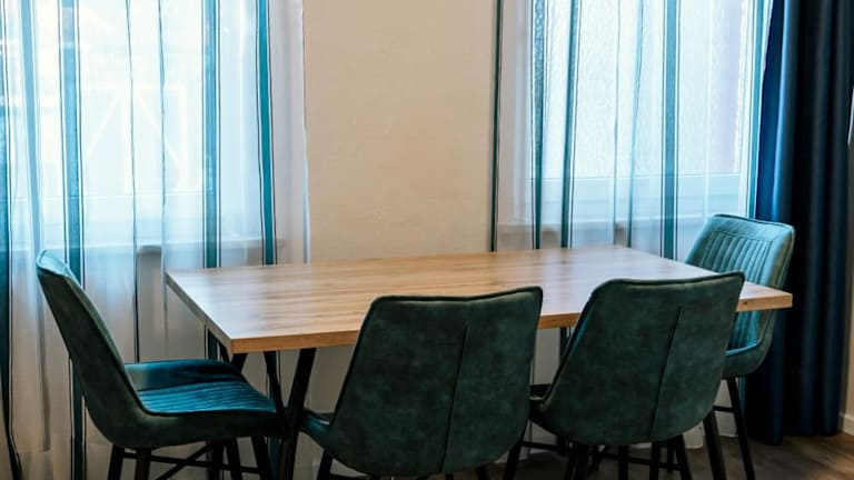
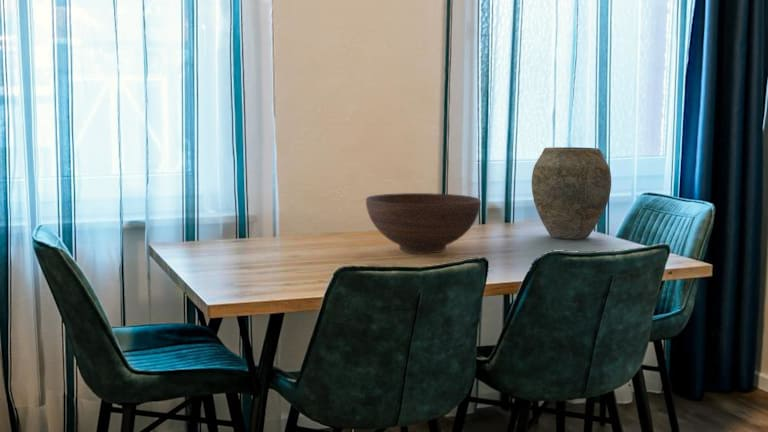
+ fruit bowl (422, 224)
+ vase (570, 192)
